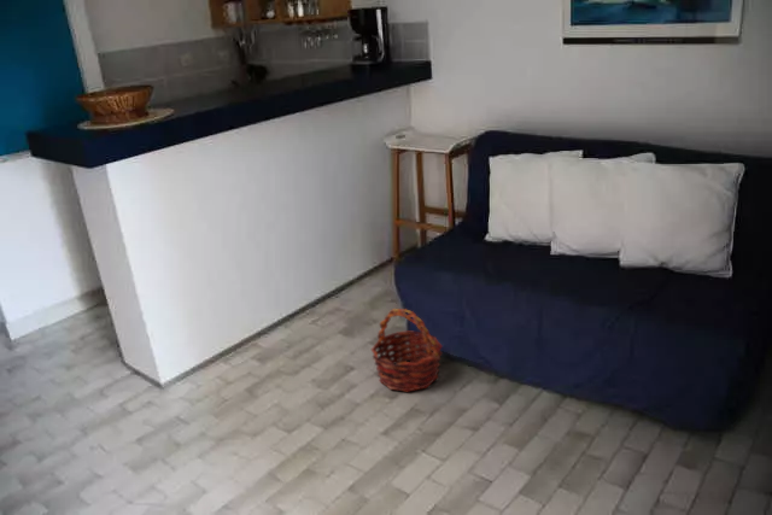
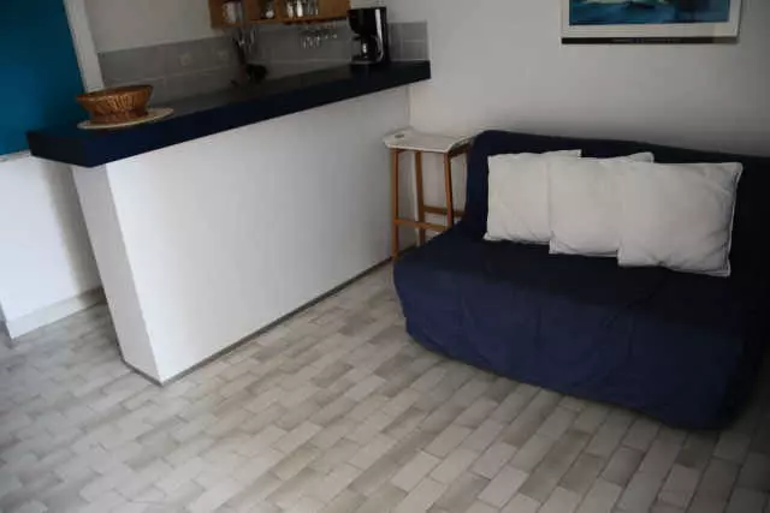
- basket (405, 343)
